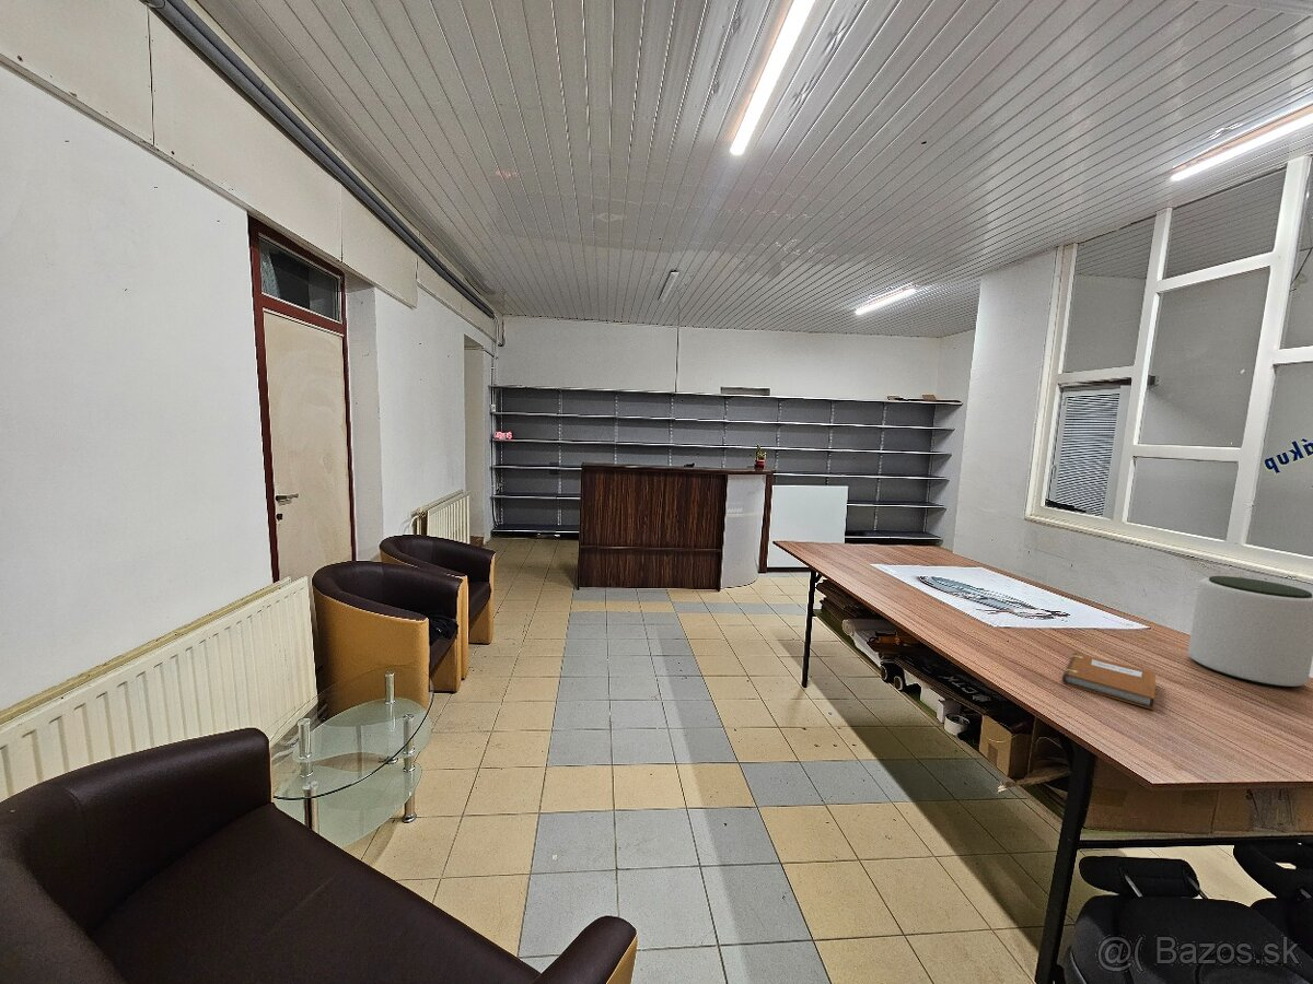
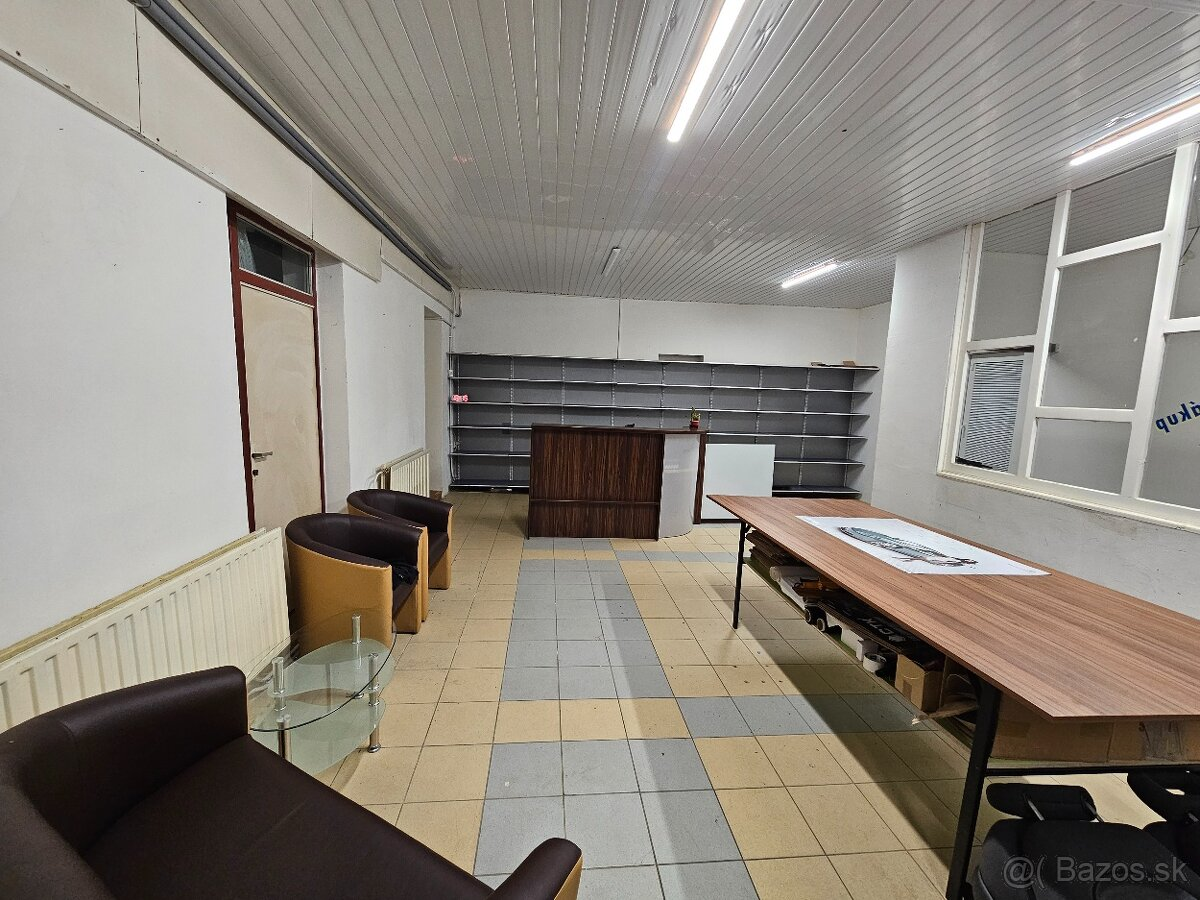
- notebook (1108, 677)
- plant pot (1251, 628)
